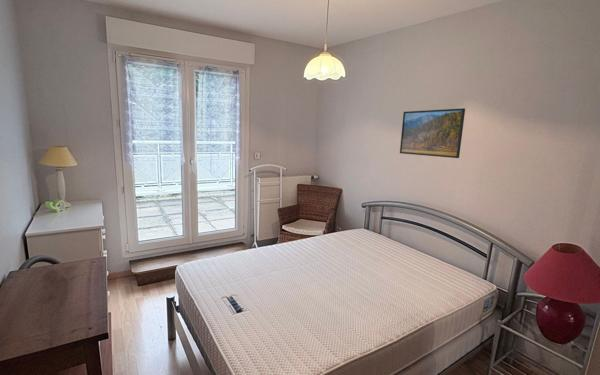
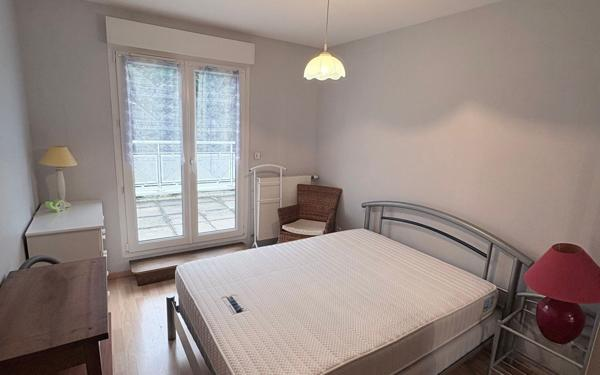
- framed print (429, 133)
